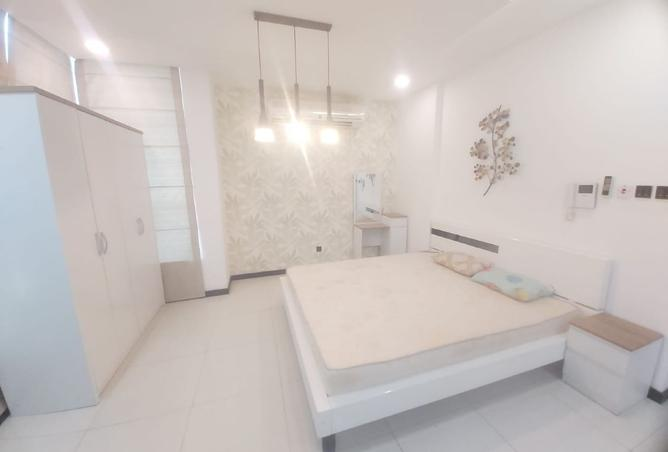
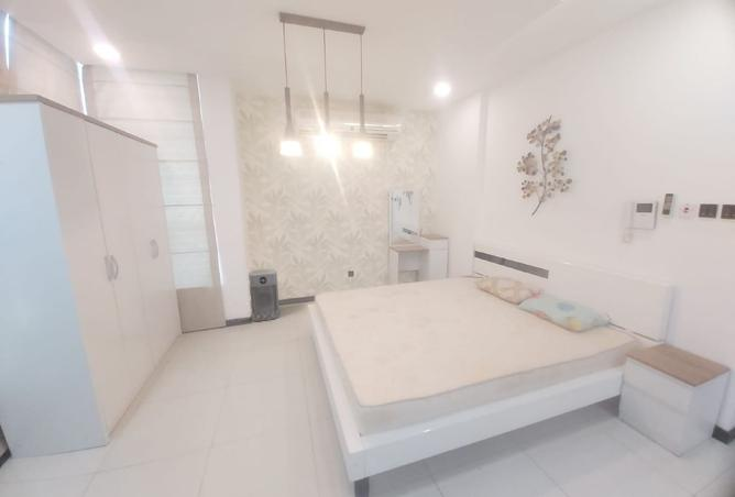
+ air purifier (264, 294)
